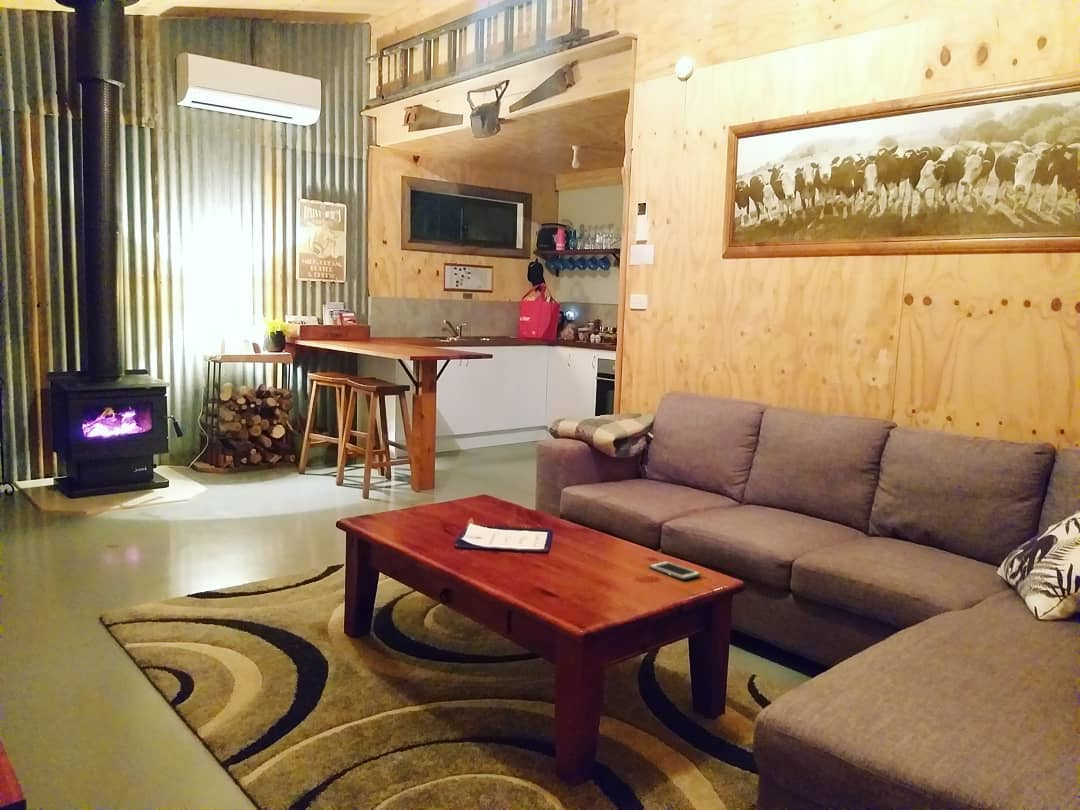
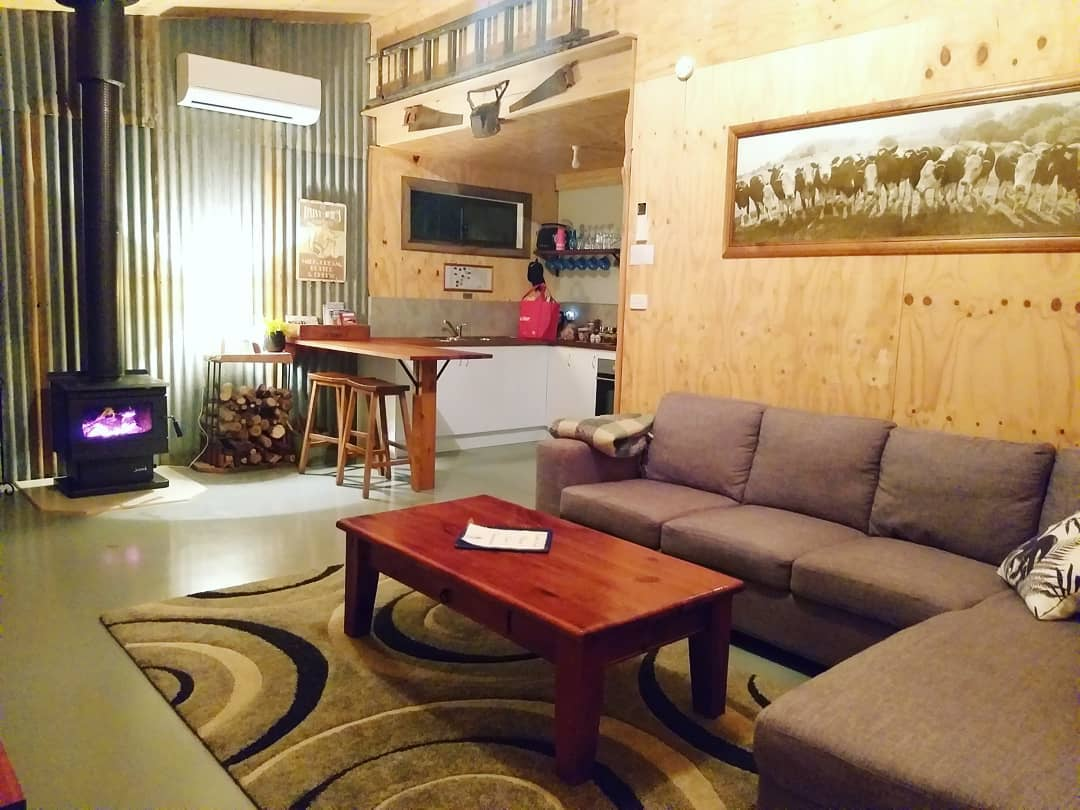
- cell phone (674, 570)
